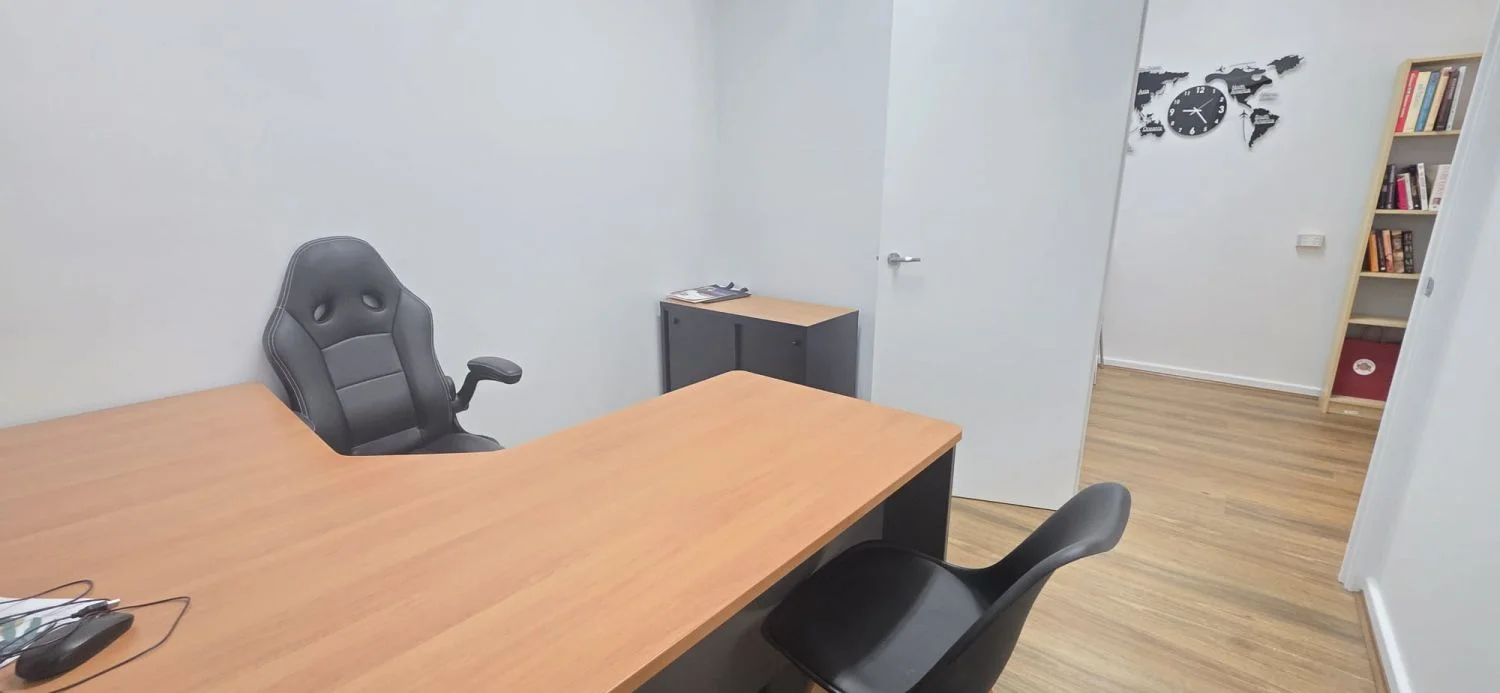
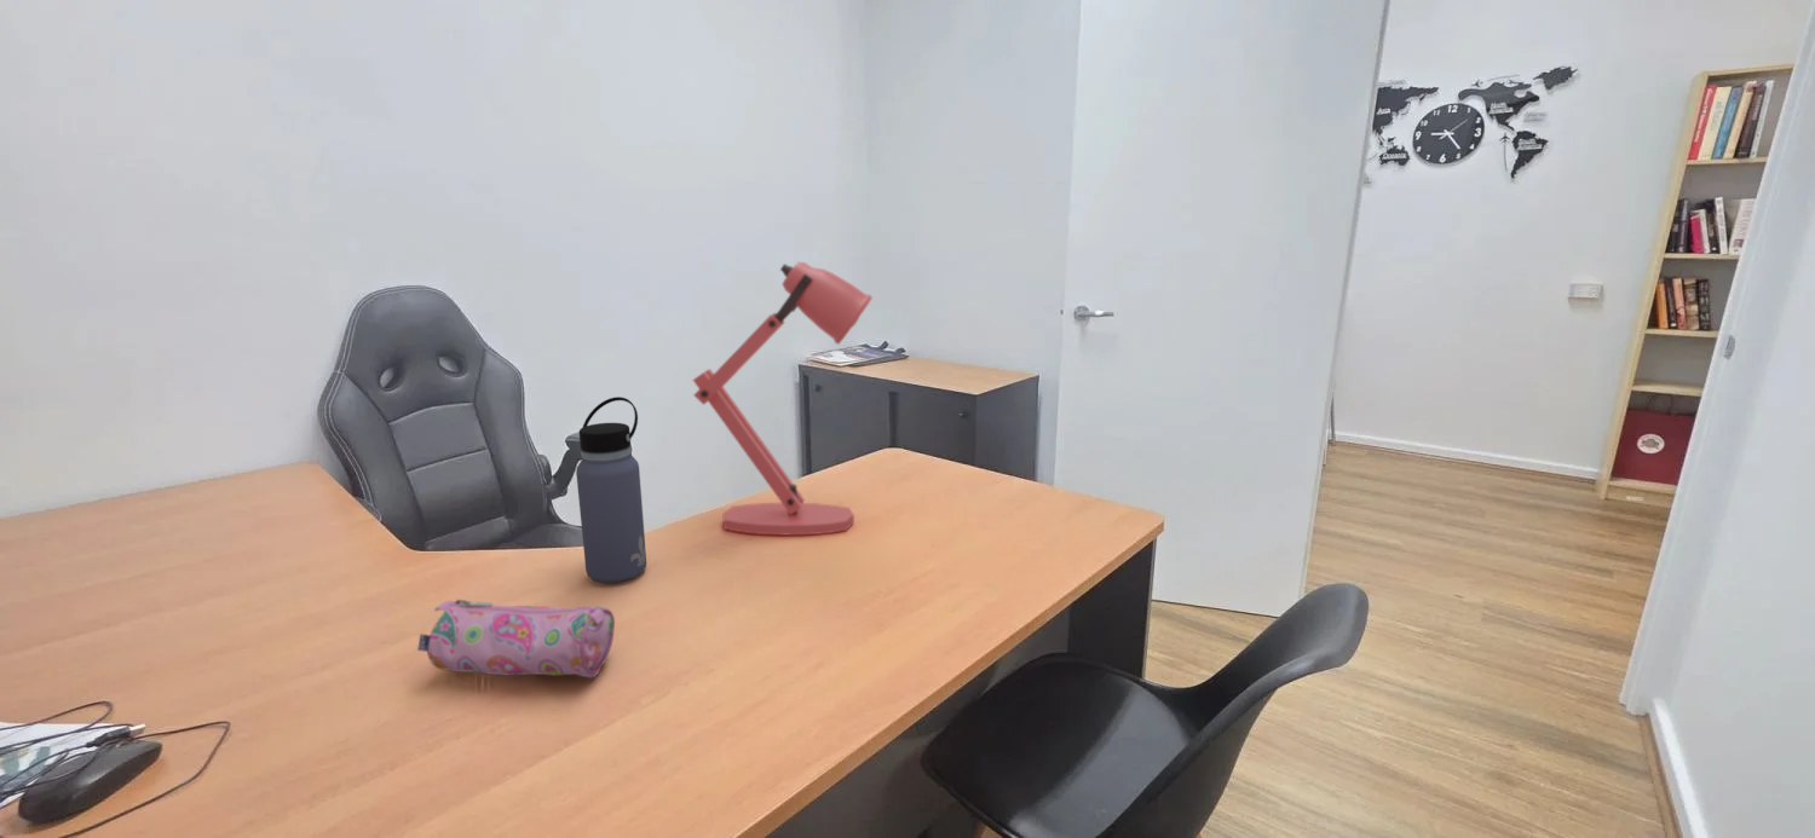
+ water bottle (611, 489)
+ desk lamp (750, 424)
+ pencil case (522, 636)
